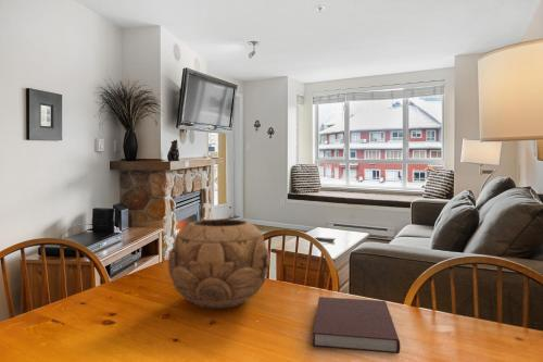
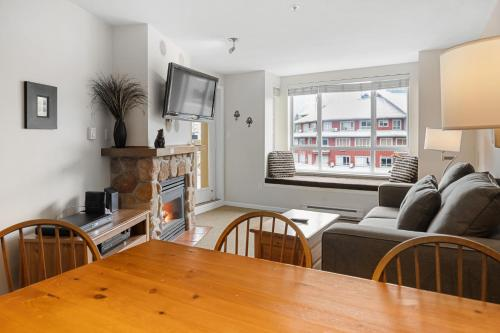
- decorative bowl (219, 261)
- notebook (353, 321)
